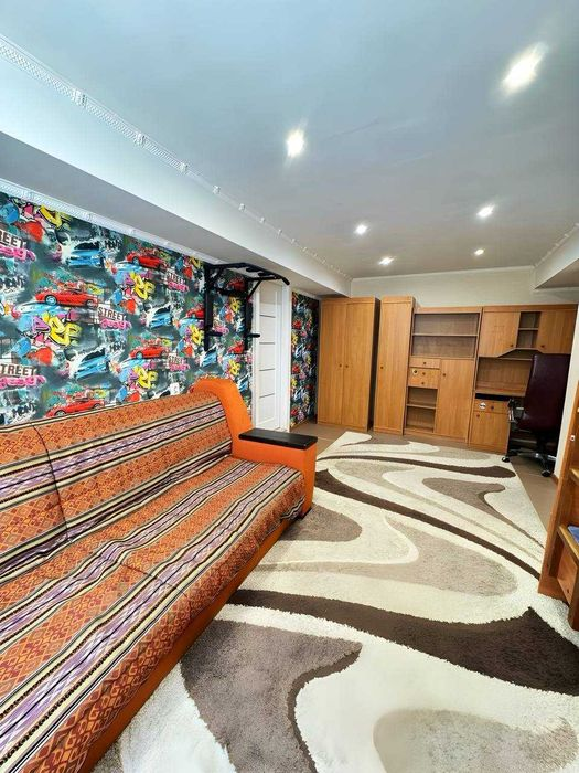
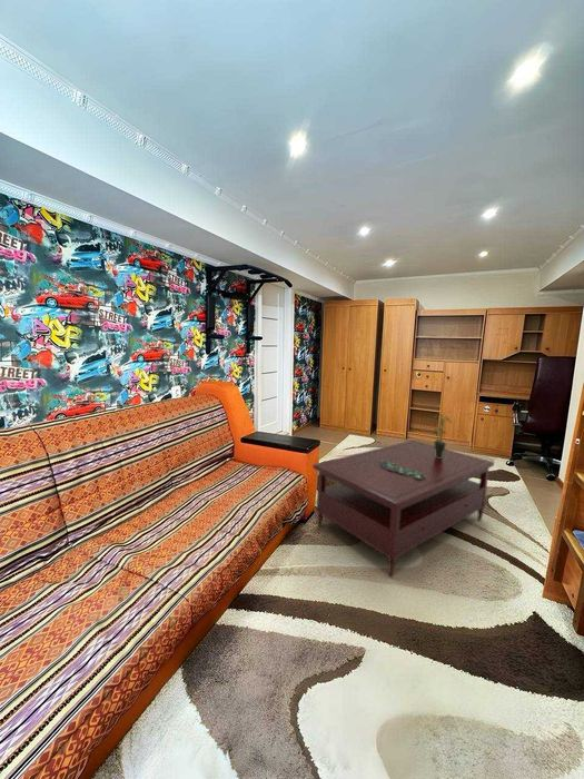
+ coffee table (404, 493)
+ decorative bowl (402, 469)
+ potted plant (439, 435)
